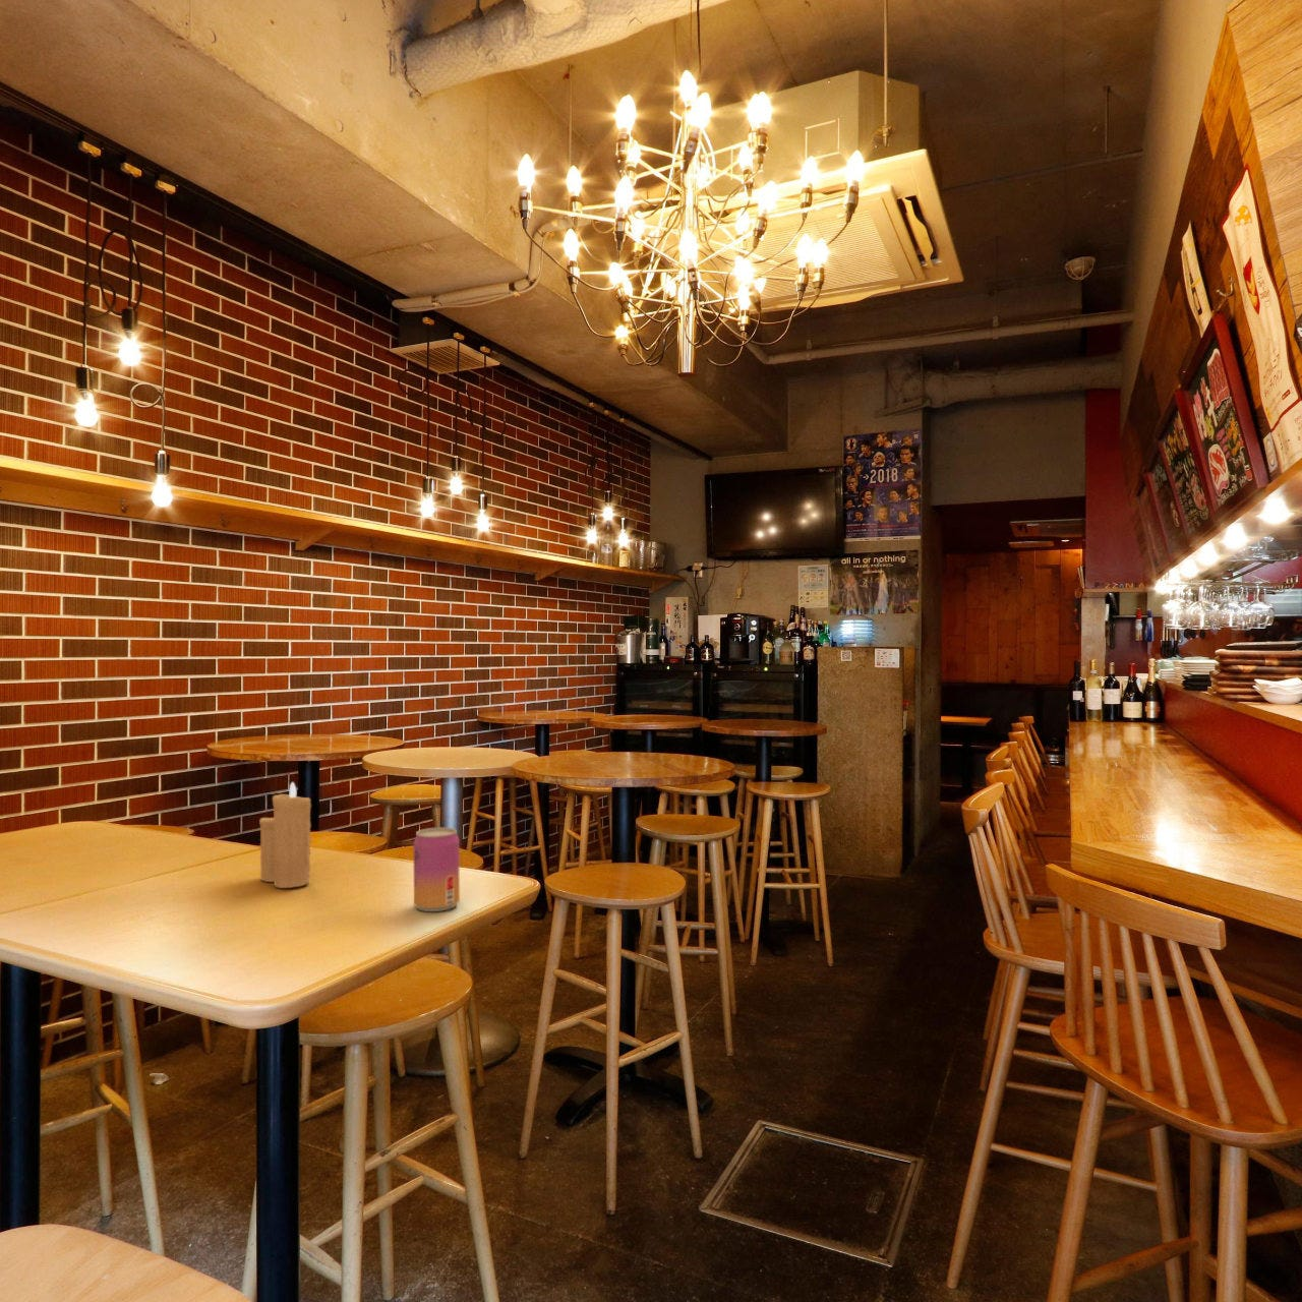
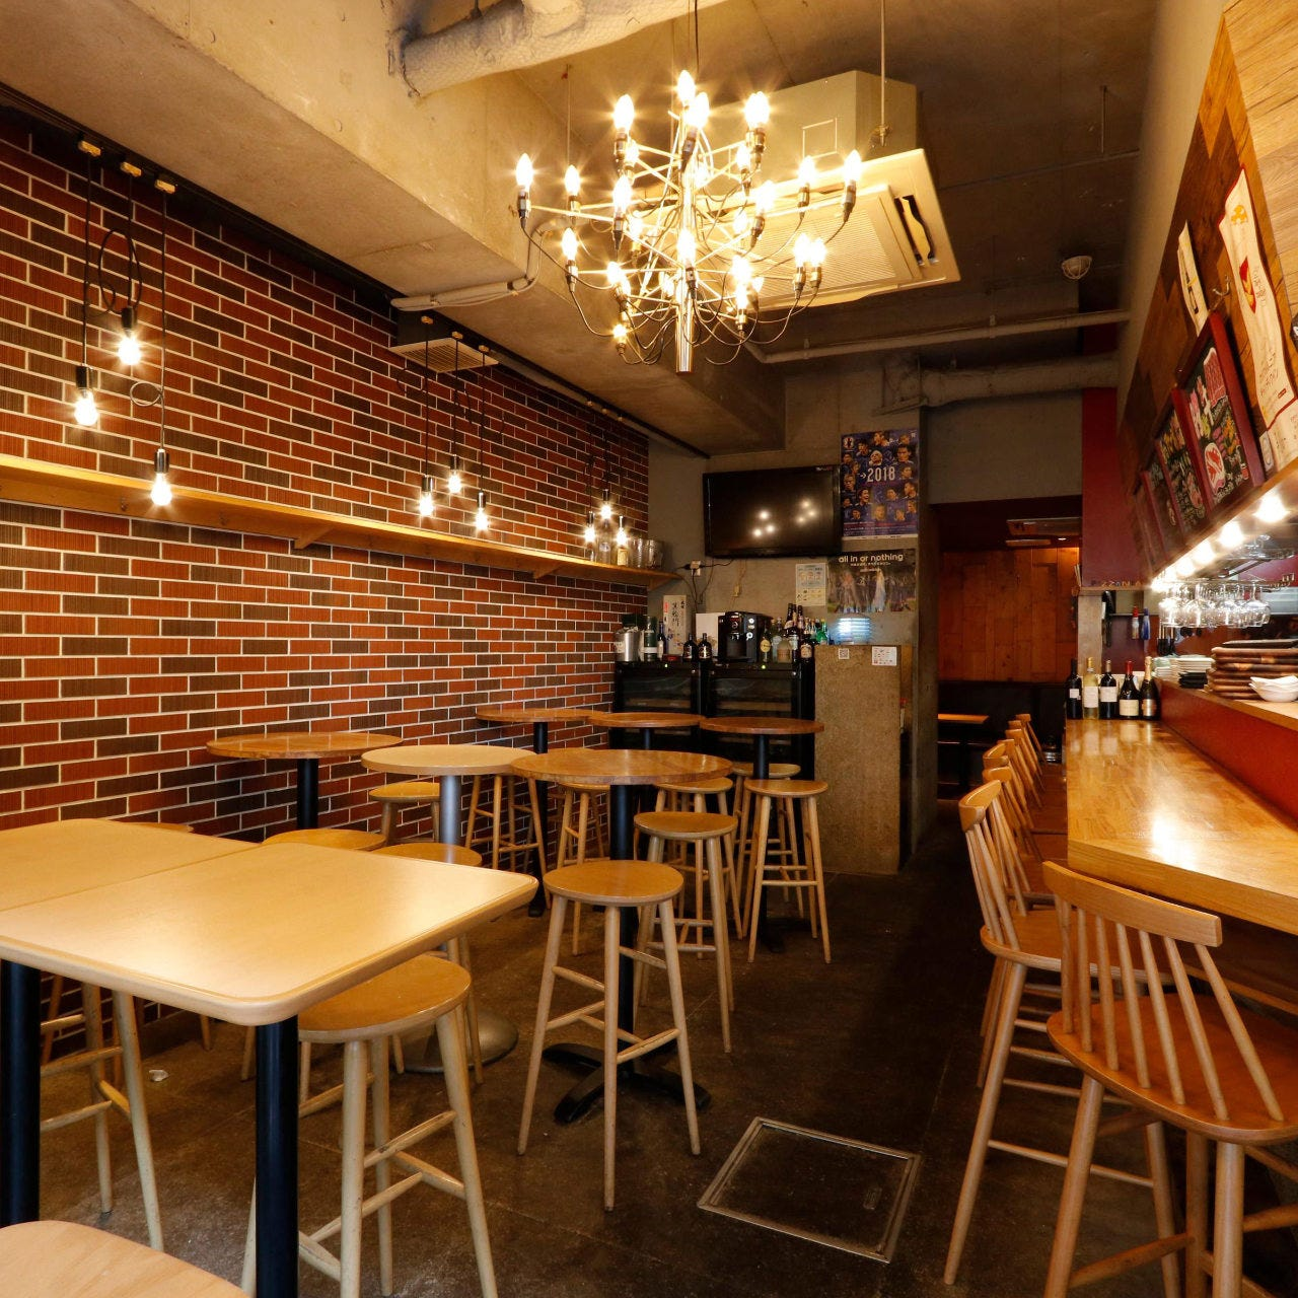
- beer can (436, 868)
- candle (285, 830)
